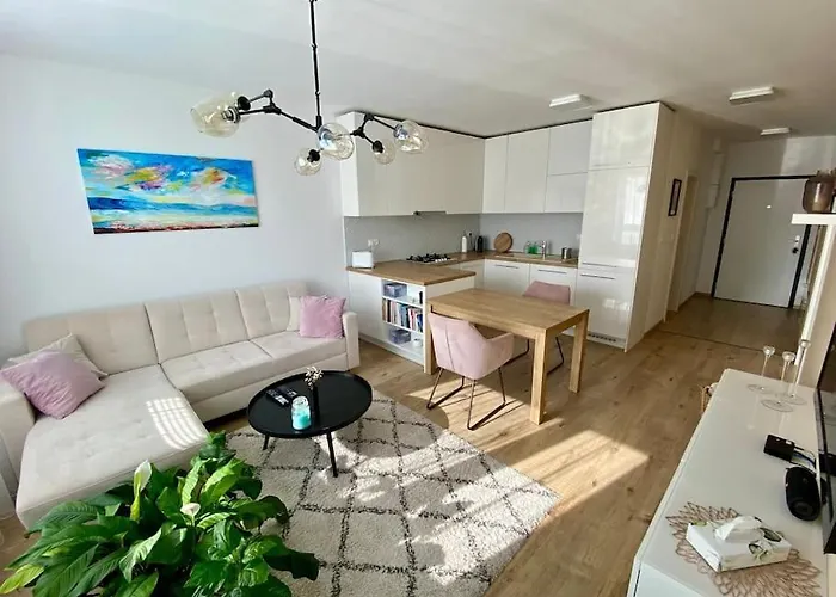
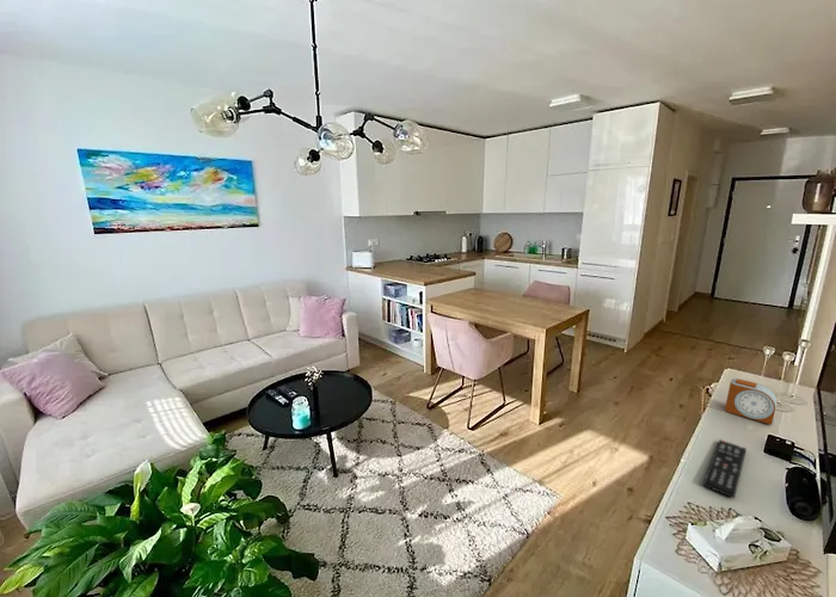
+ alarm clock (751, 399)
+ remote control (726, 464)
